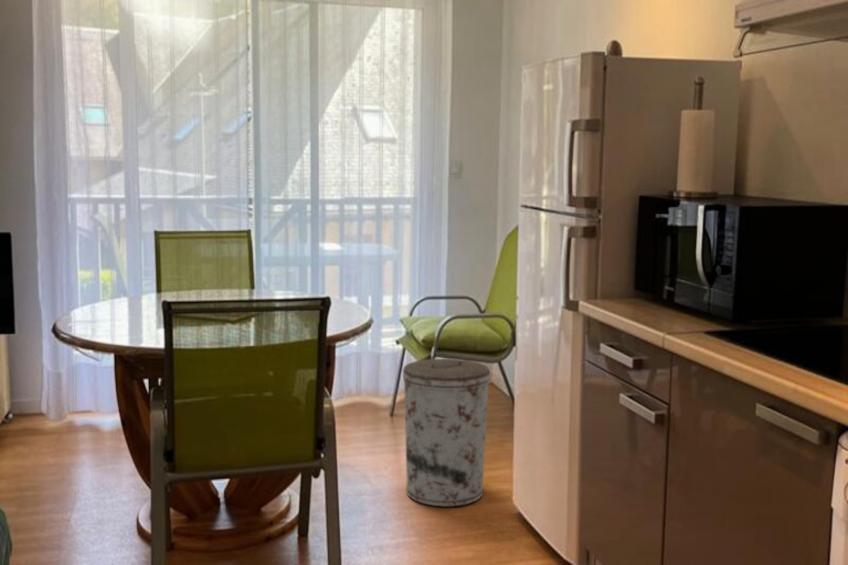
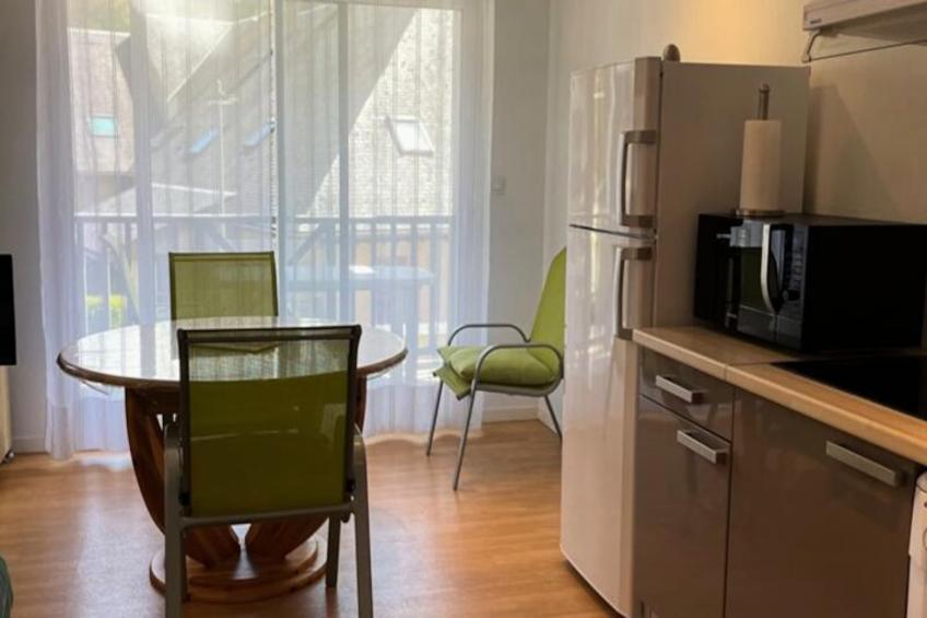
- trash can (445, 427)
